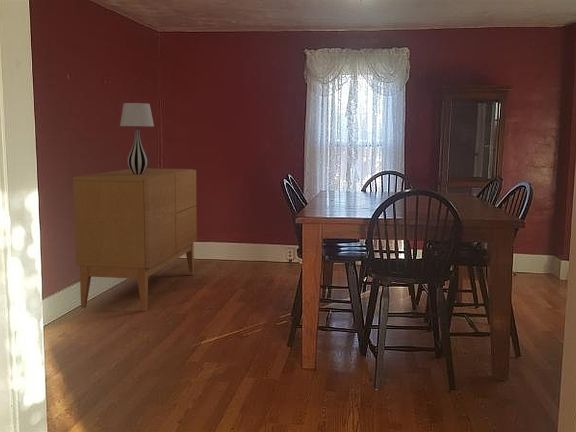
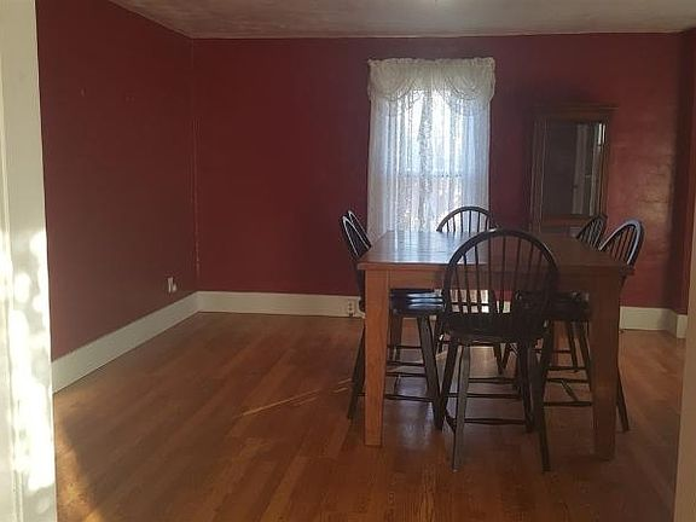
- table lamp (137, 139)
- sideboard (142, 231)
